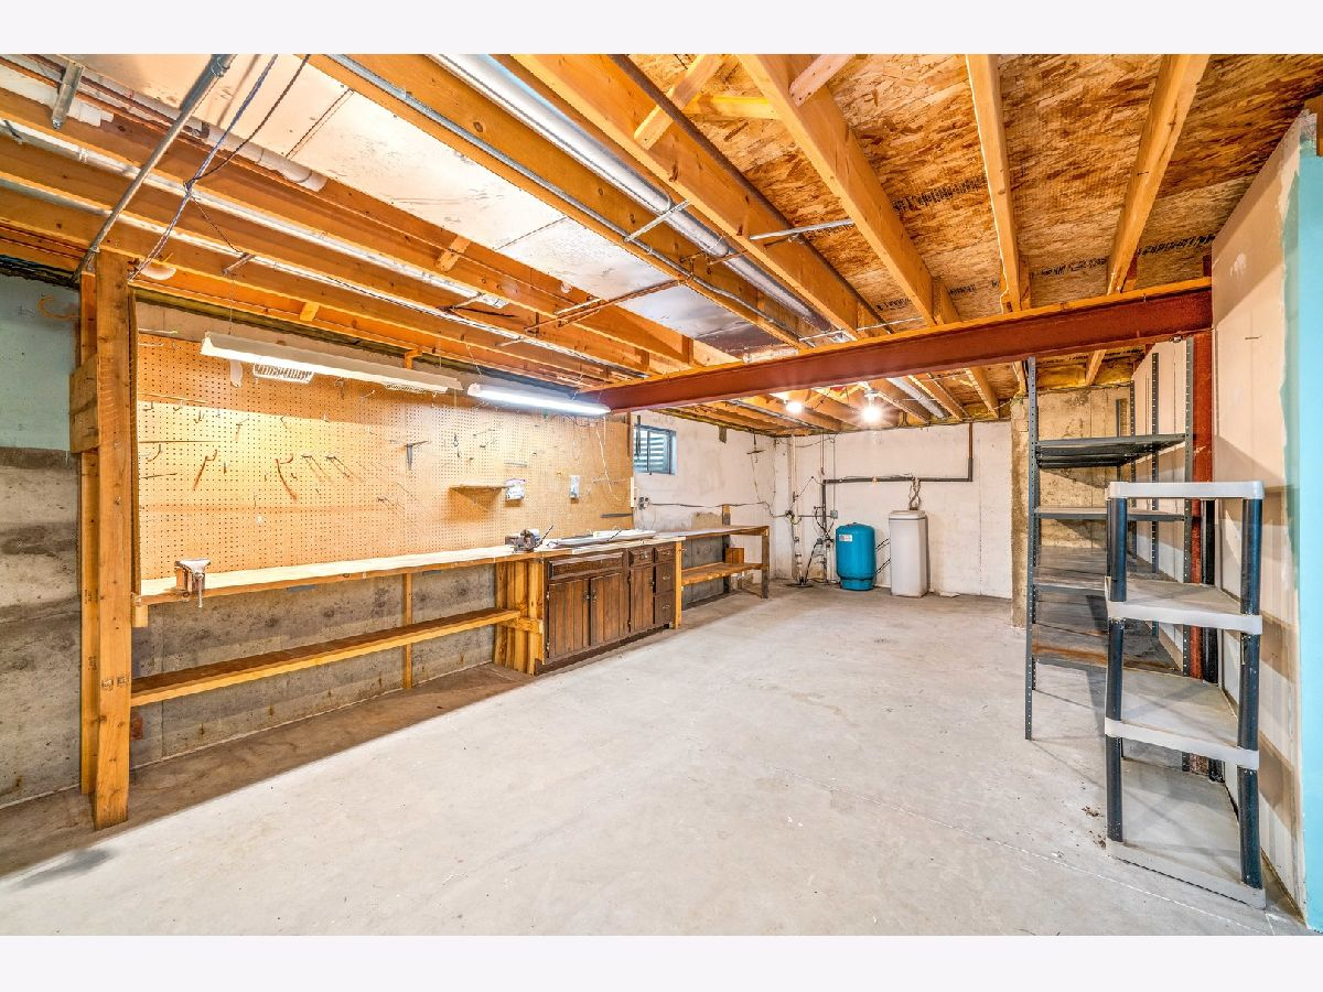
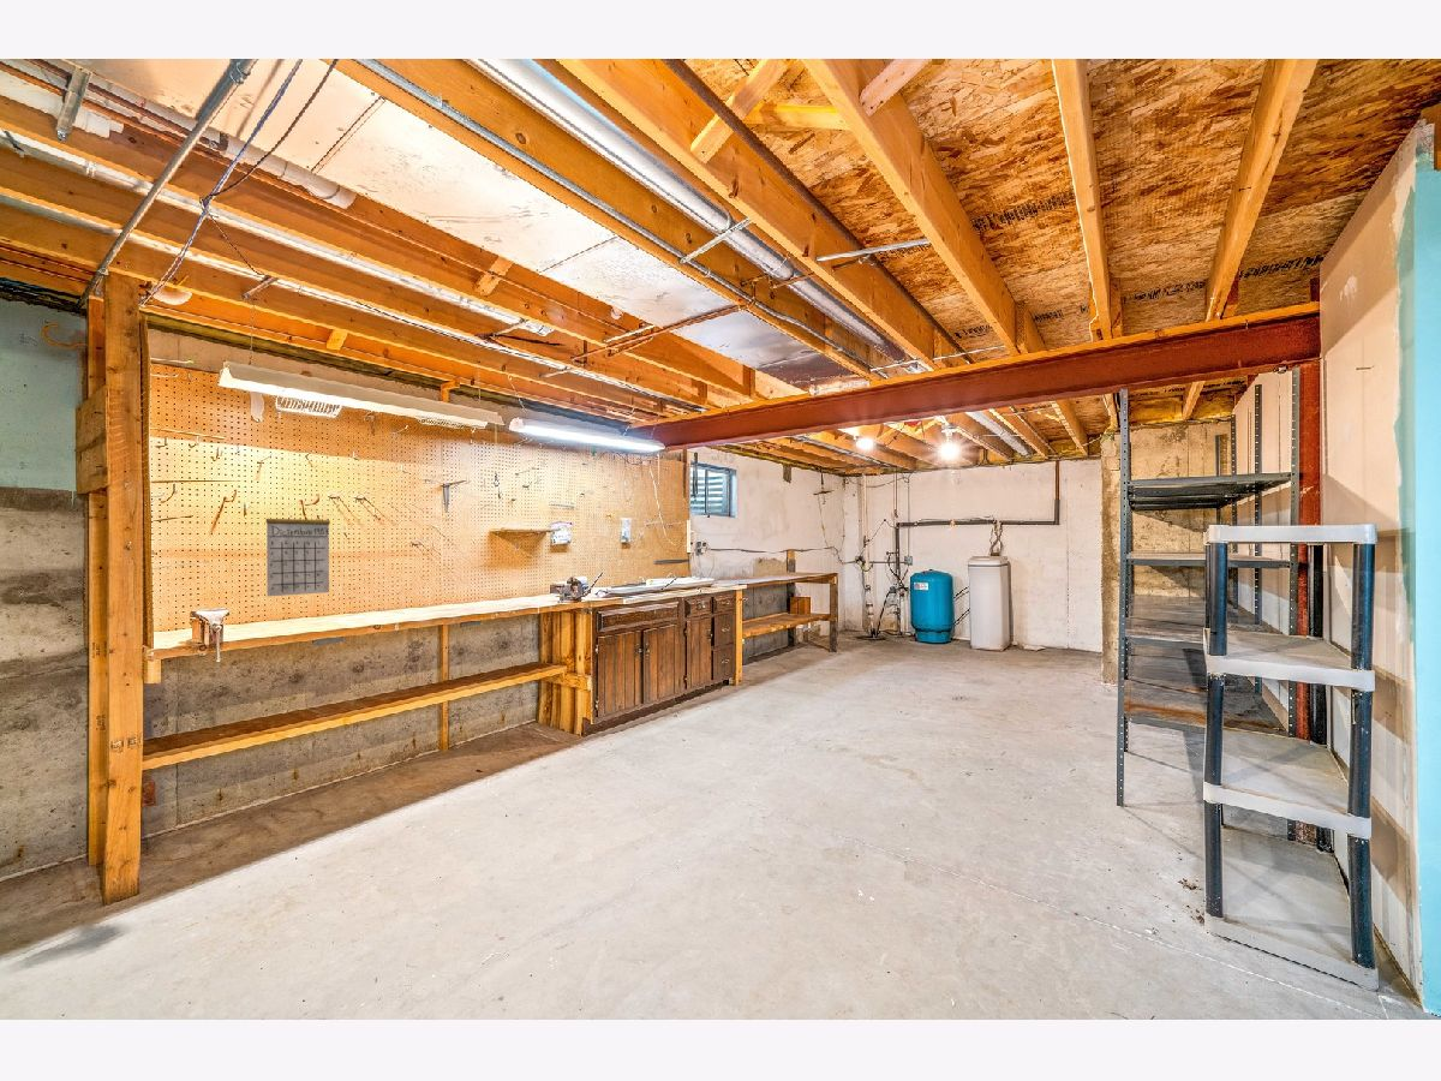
+ calendar (299, 548)
